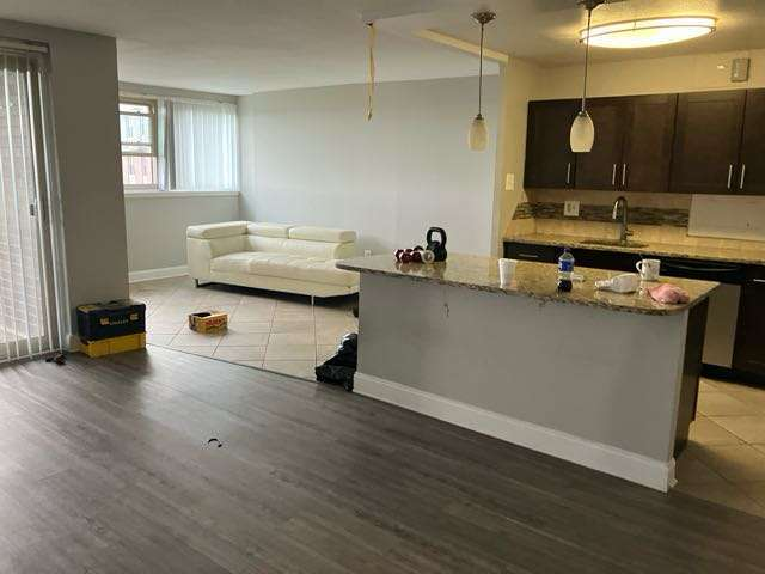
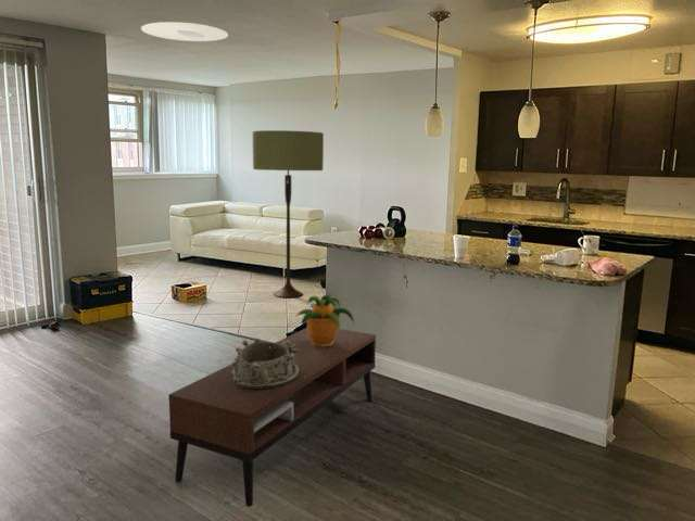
+ ceiling light (185, 27)
+ floor lamp (288, 214)
+ coffee table (288, 397)
+ potted plant (320, 318)
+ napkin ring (265, 360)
